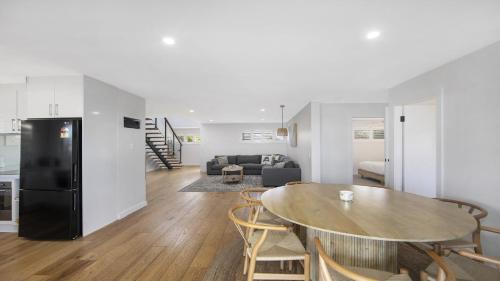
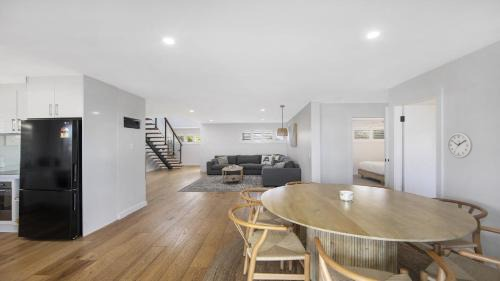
+ wall clock (458, 145)
